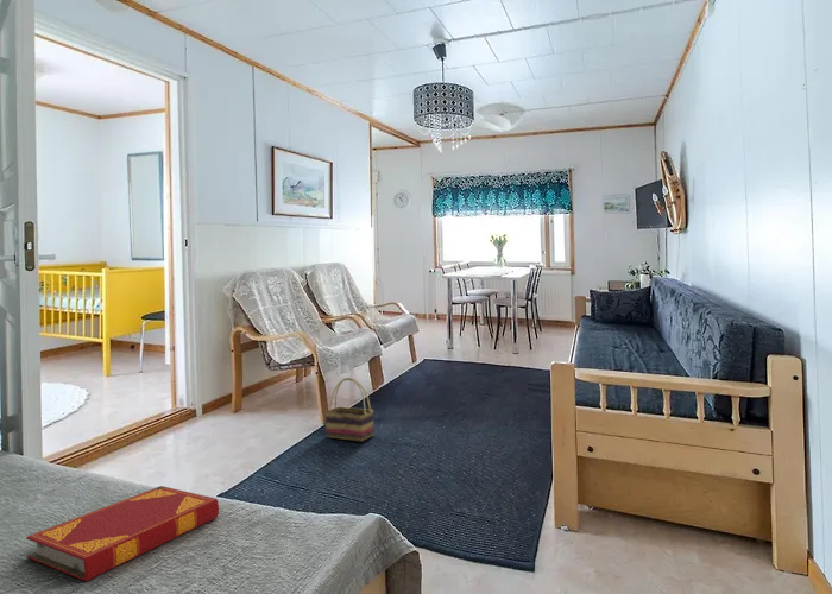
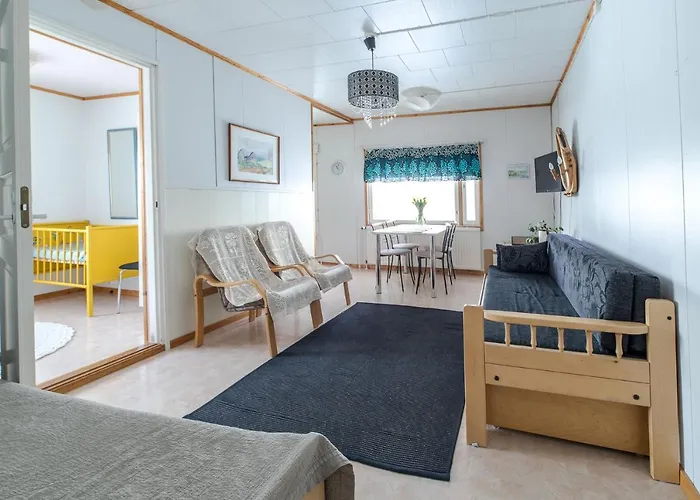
- basket (348, 407)
- hardback book (130, 525)
